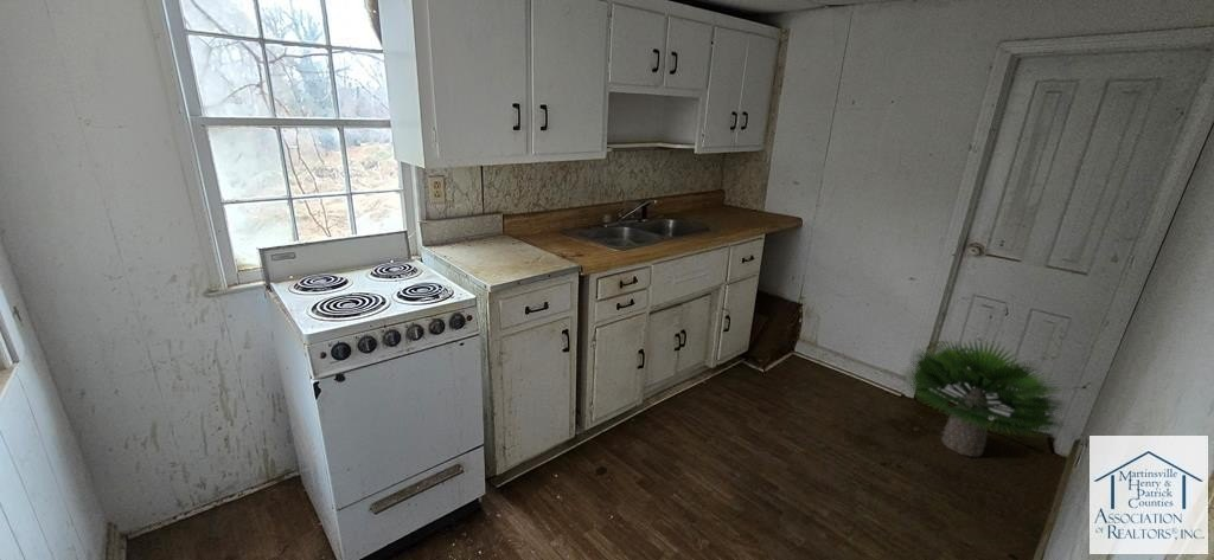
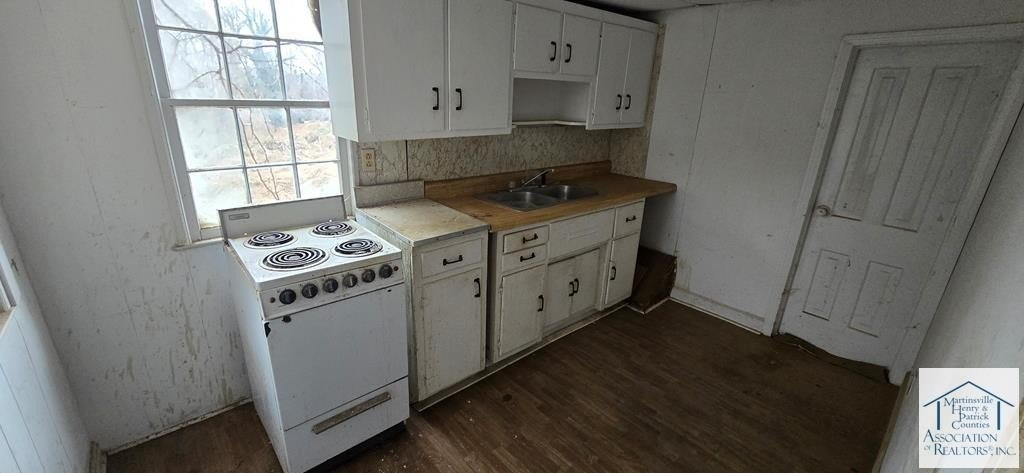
- potted plant (976, 395)
